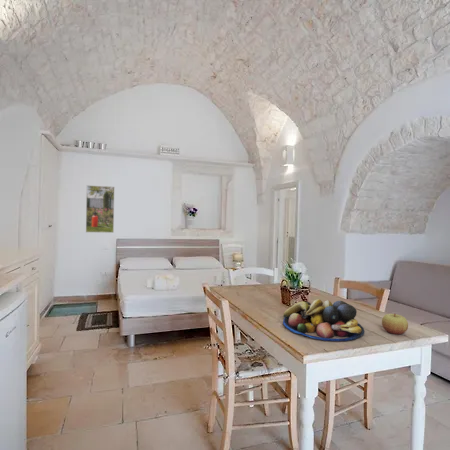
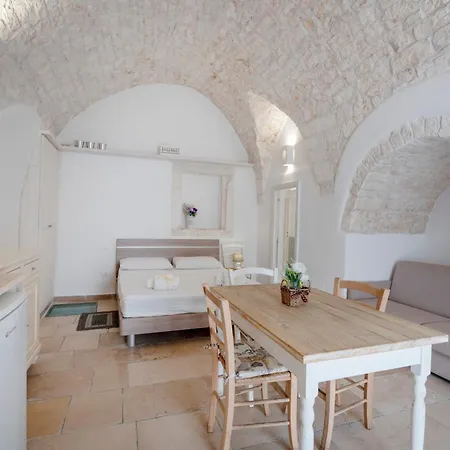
- fruit bowl (321, 312)
- apple (394, 323)
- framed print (100, 209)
